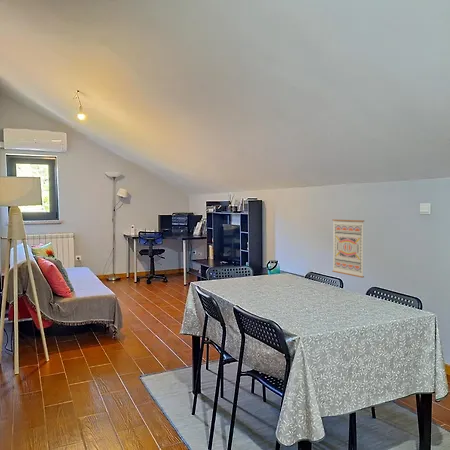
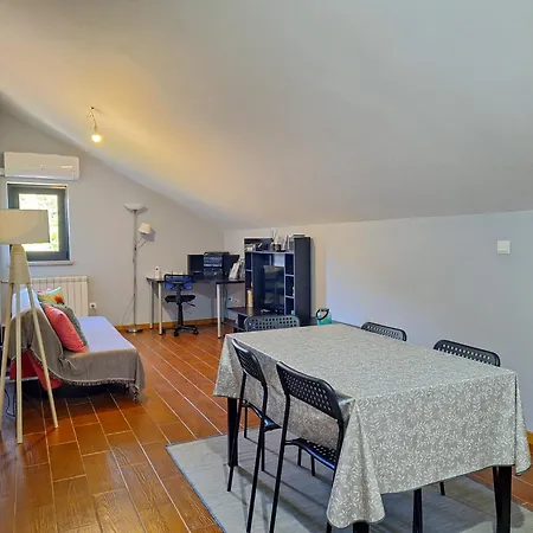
- wall art (347, 247)
